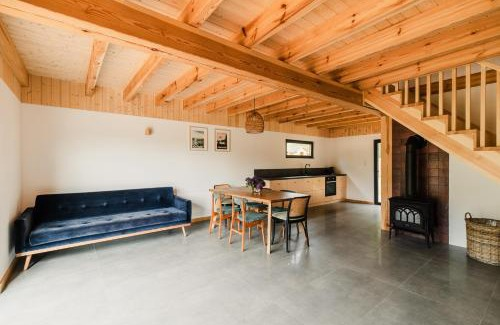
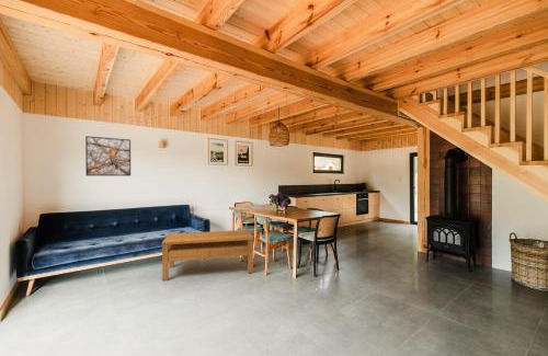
+ coffee table (209, 252)
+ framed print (109, 157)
